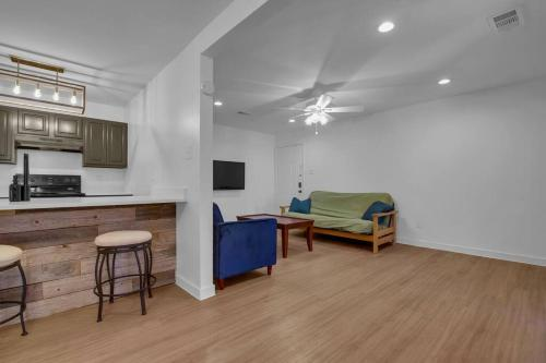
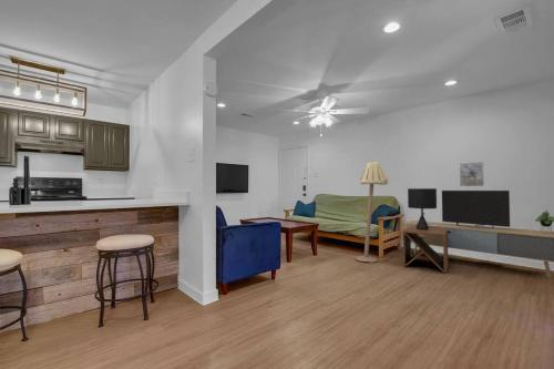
+ lamp (421, 208)
+ floor lamp (370, 211)
+ media console (472, 226)
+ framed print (471, 174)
+ side table (425, 247)
